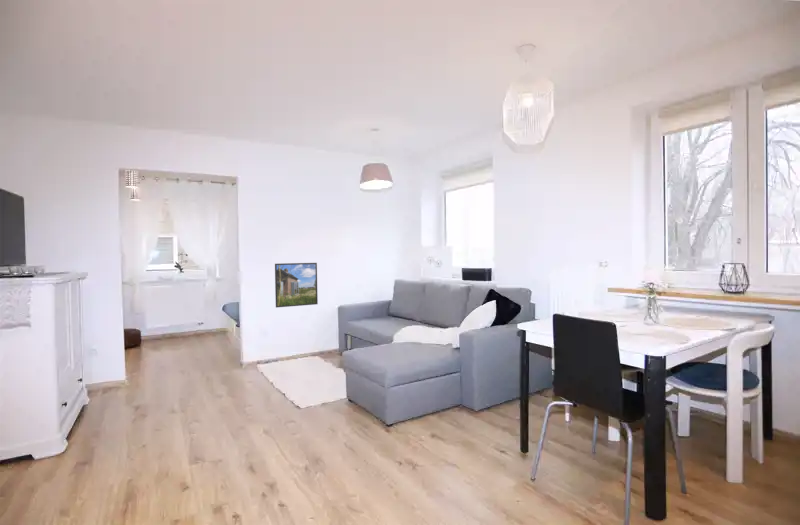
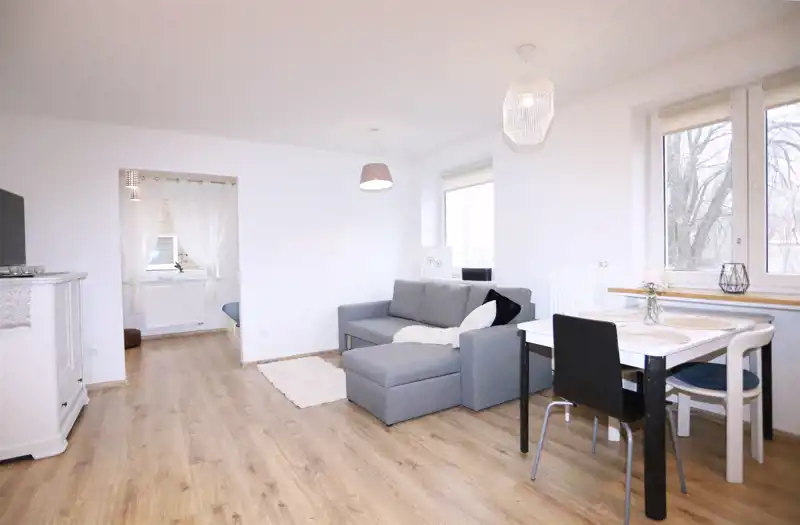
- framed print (296, 284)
